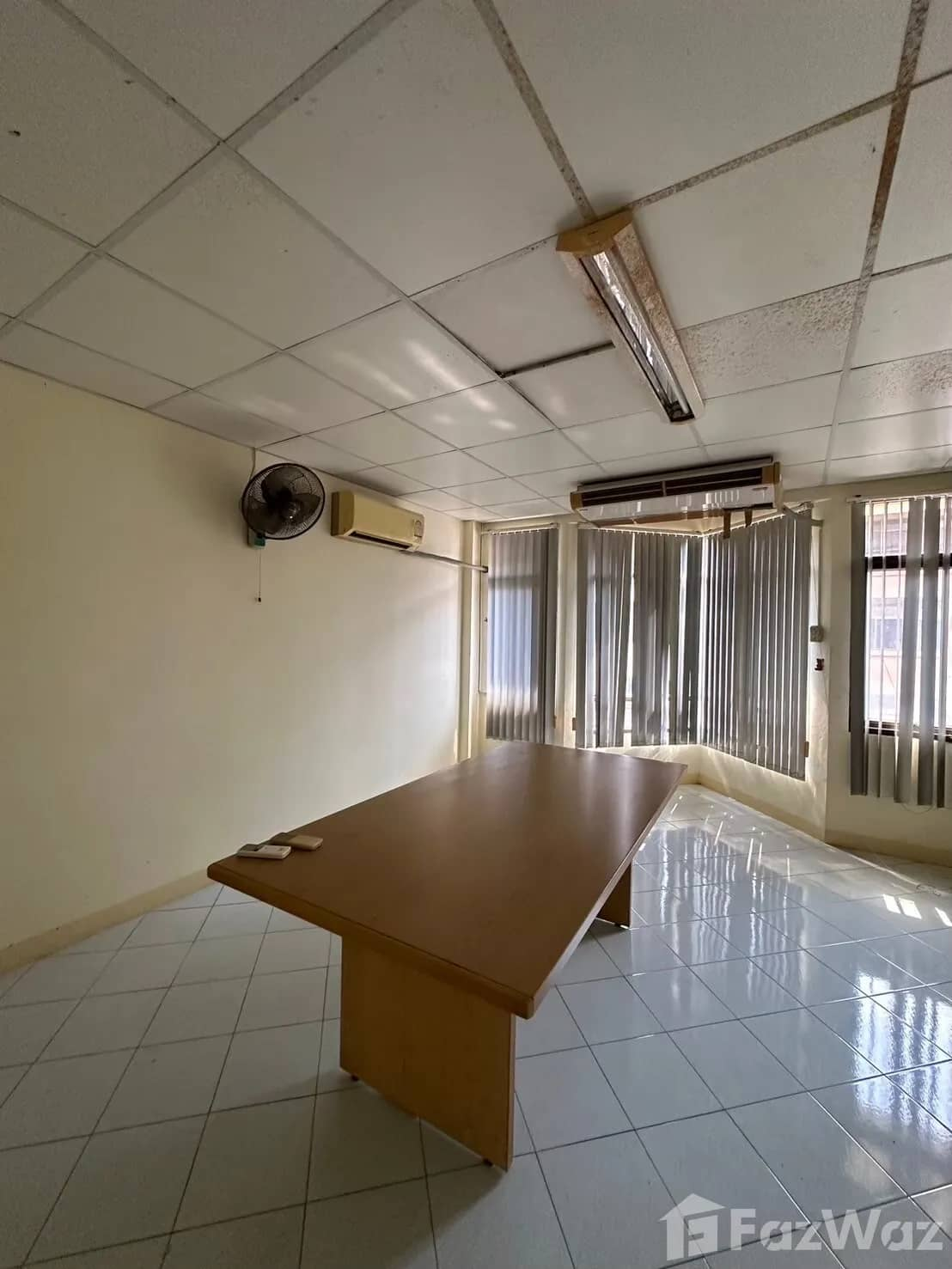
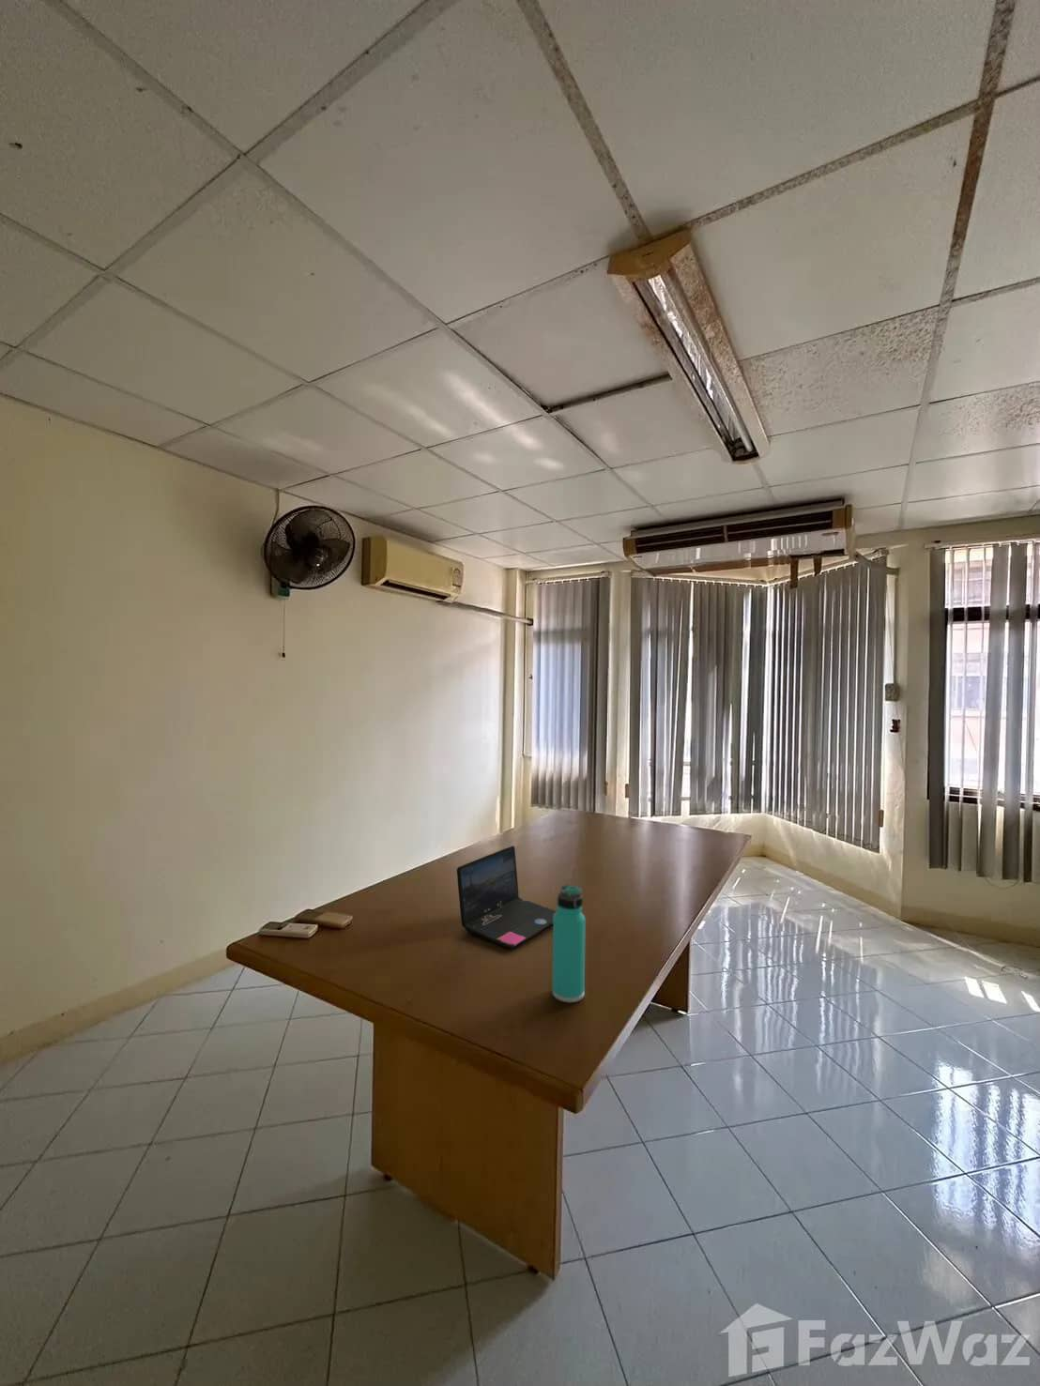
+ laptop (511, 892)
+ thermos bottle (569, 939)
